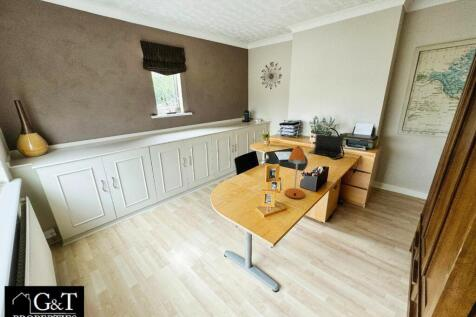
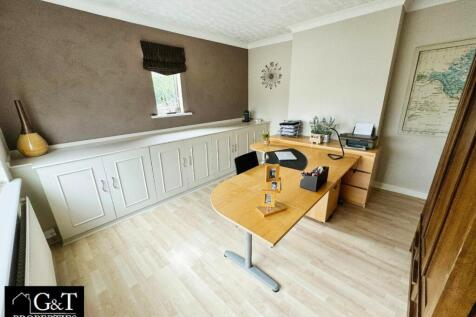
- laptop (325, 144)
- desk lamp (296, 172)
